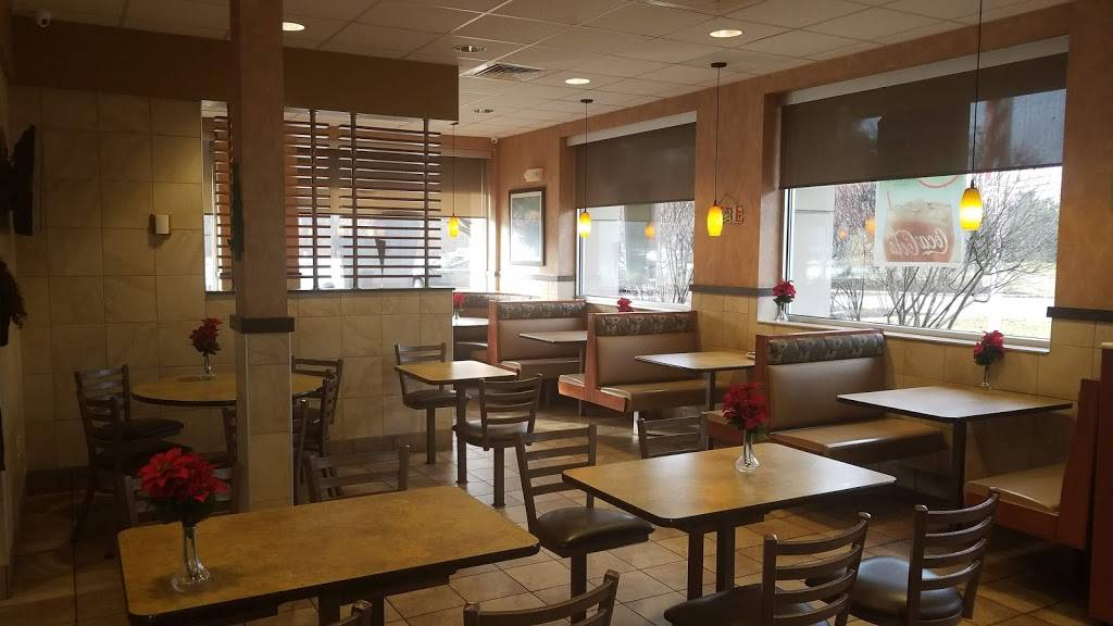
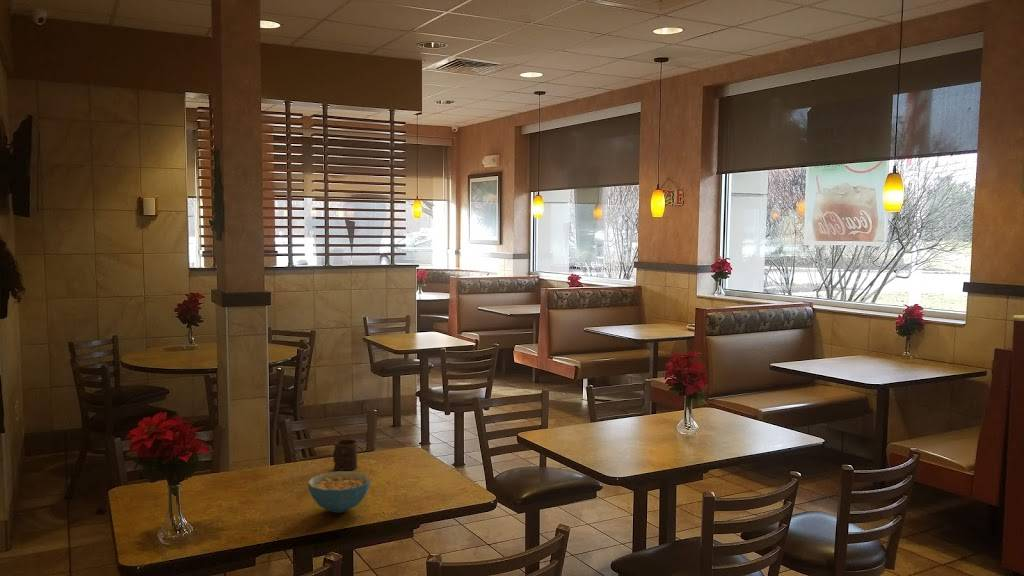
+ cereal bowl (339, 494)
+ cup (345, 454)
